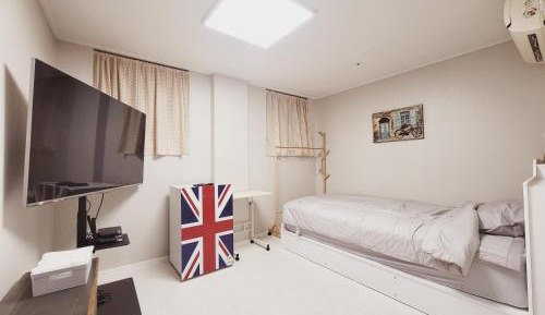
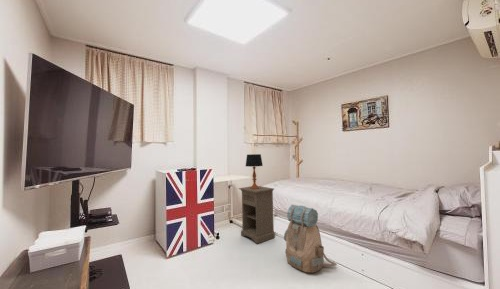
+ nightstand (256, 212)
+ backpack (305, 233)
+ table lamp (254, 171)
